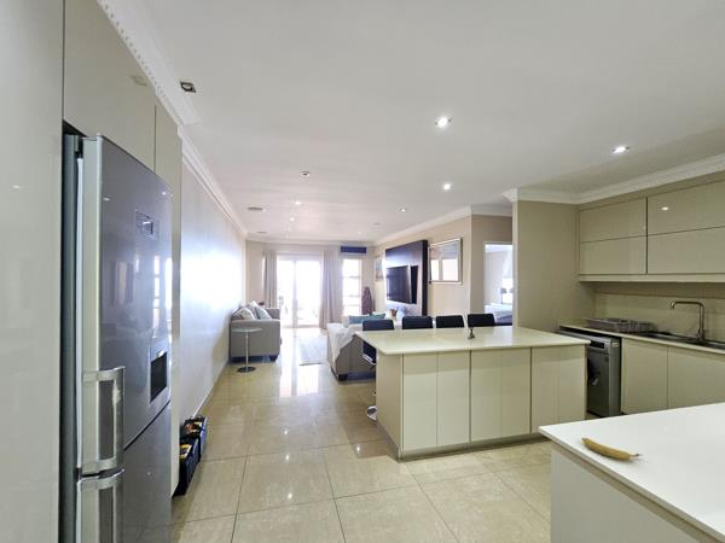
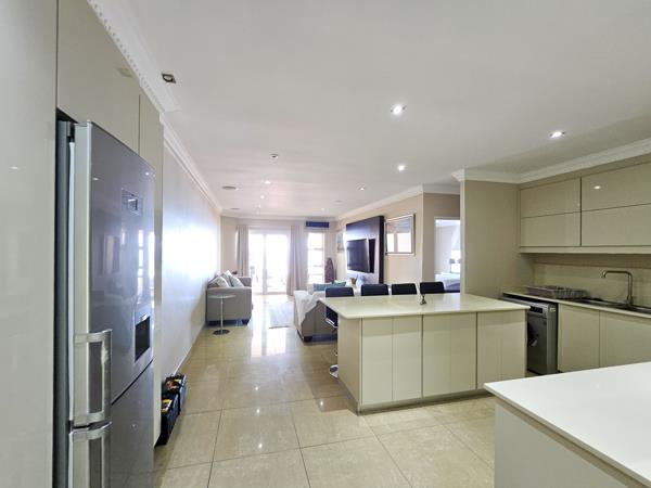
- banana (608, 448)
